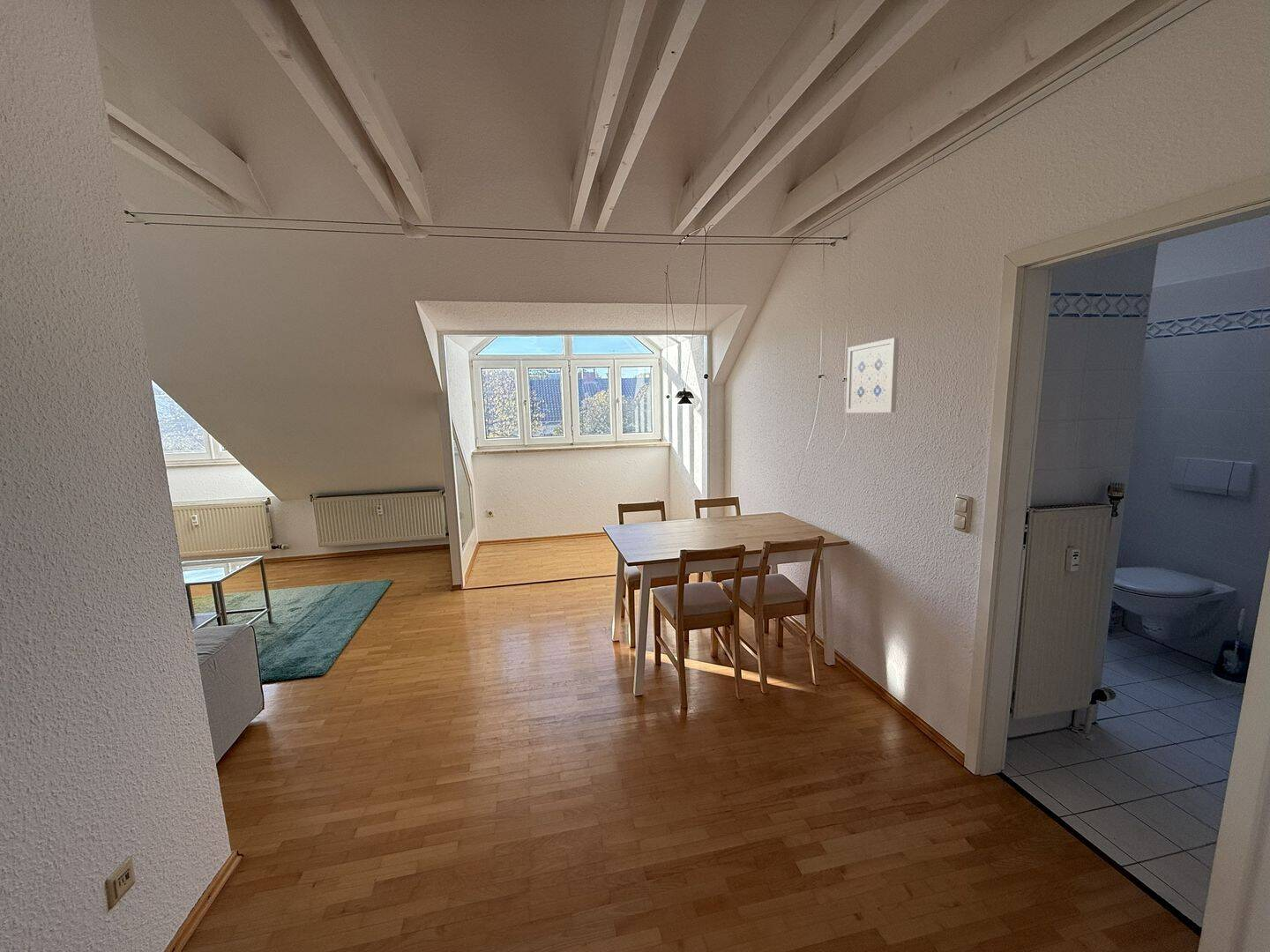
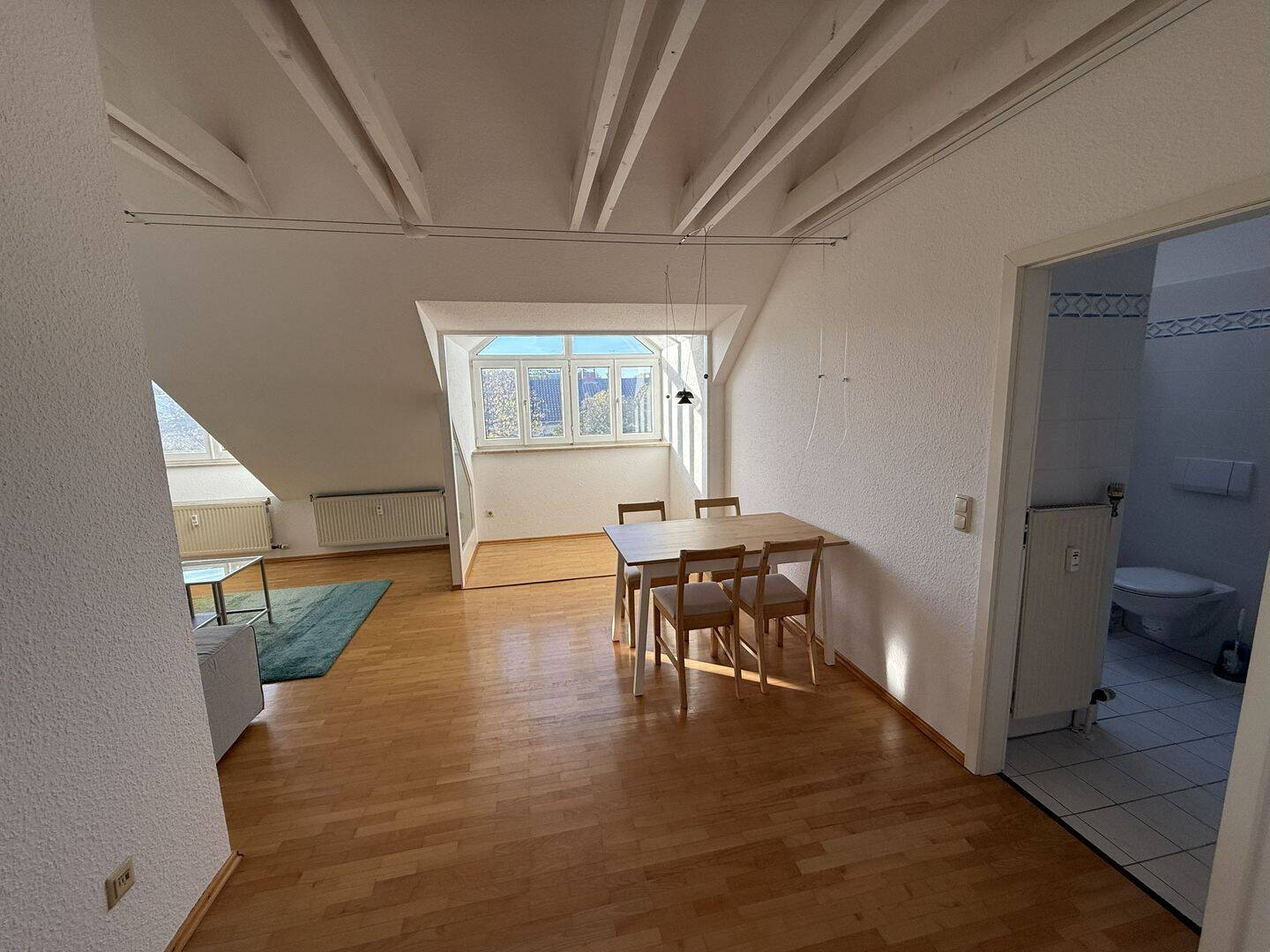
- wall art (870, 377)
